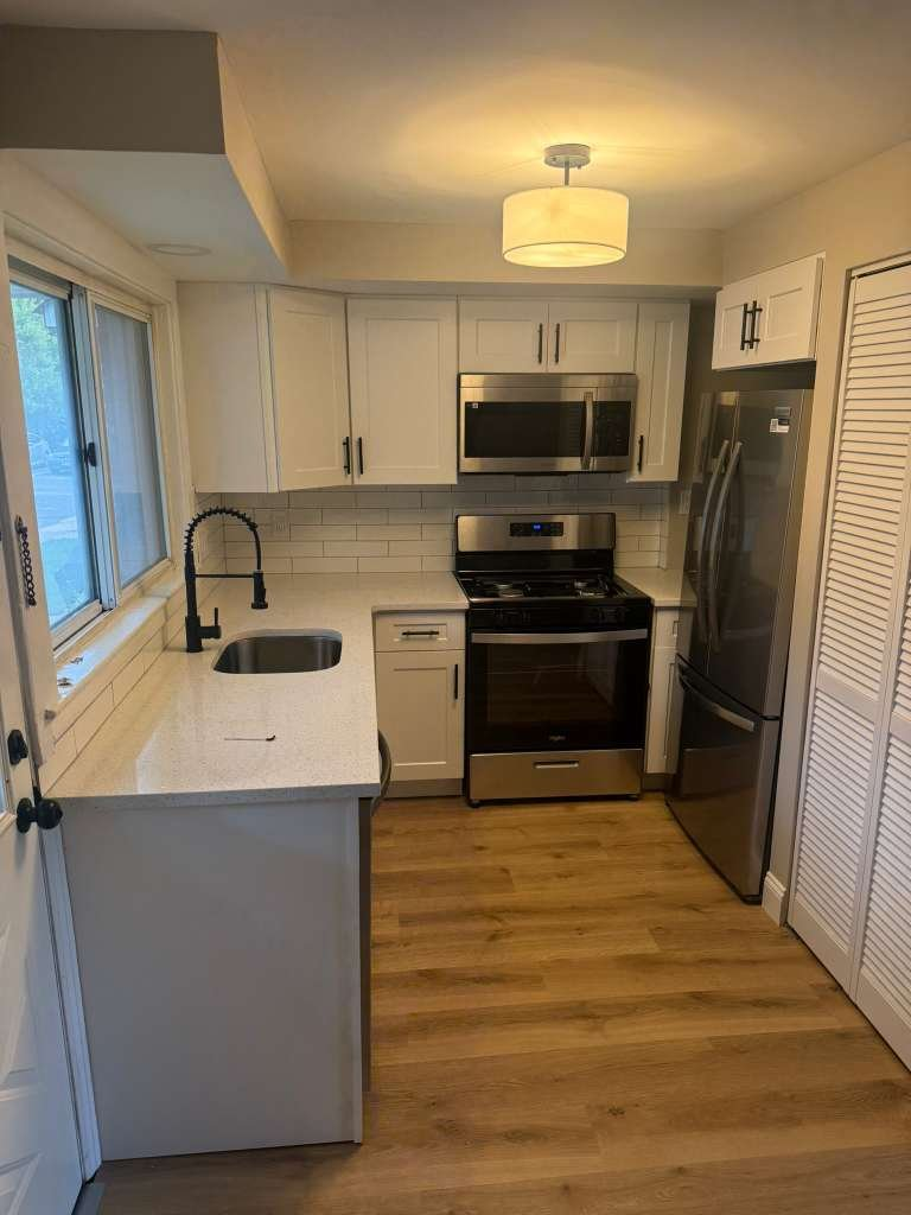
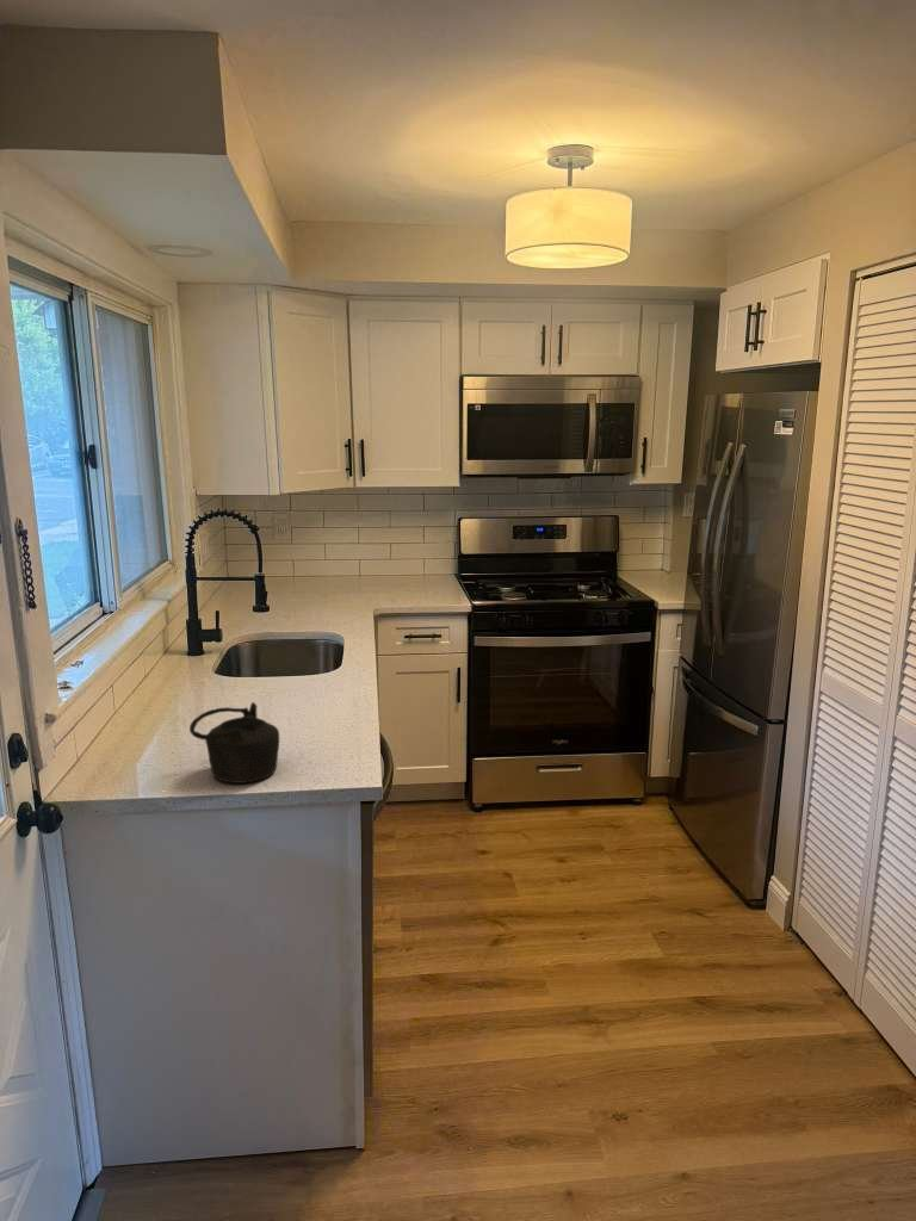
+ teapot (240, 742)
